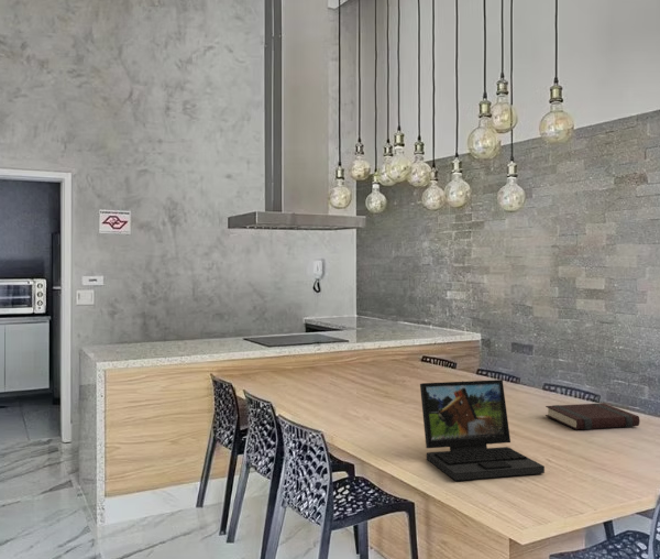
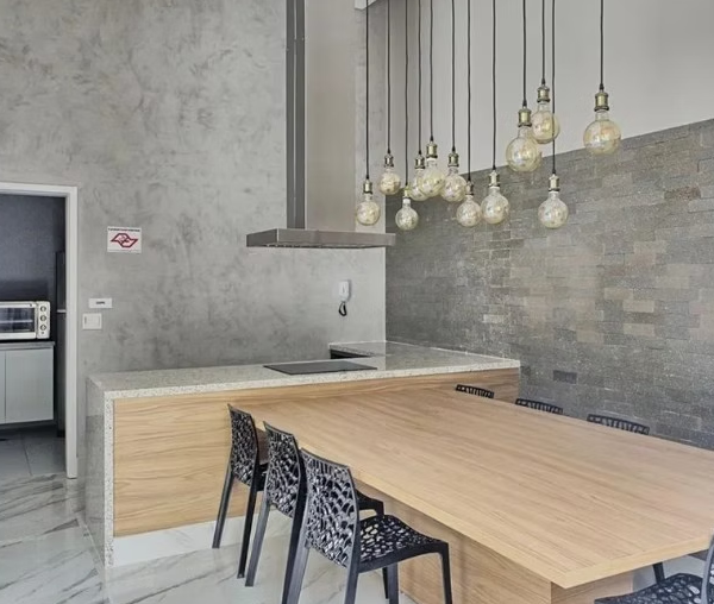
- book (591, 416)
- laptop (479, 425)
